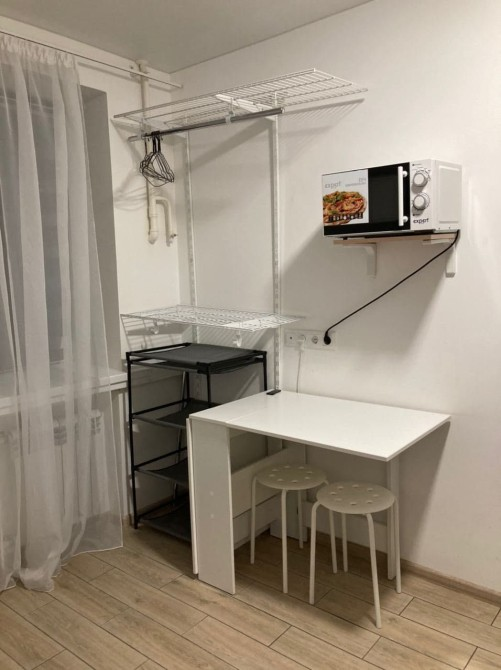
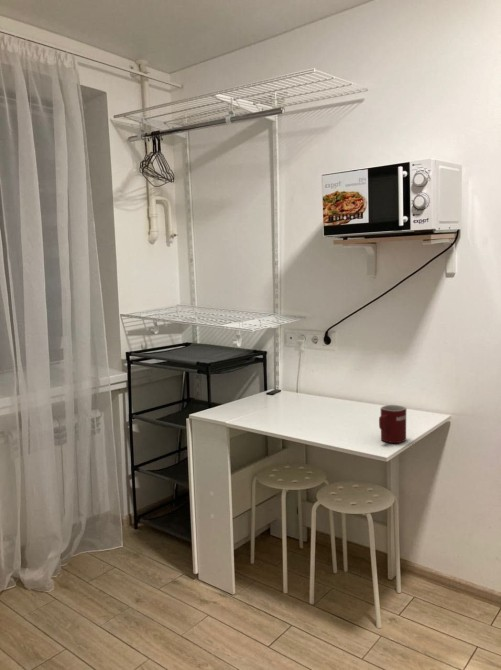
+ mug (390, 424)
